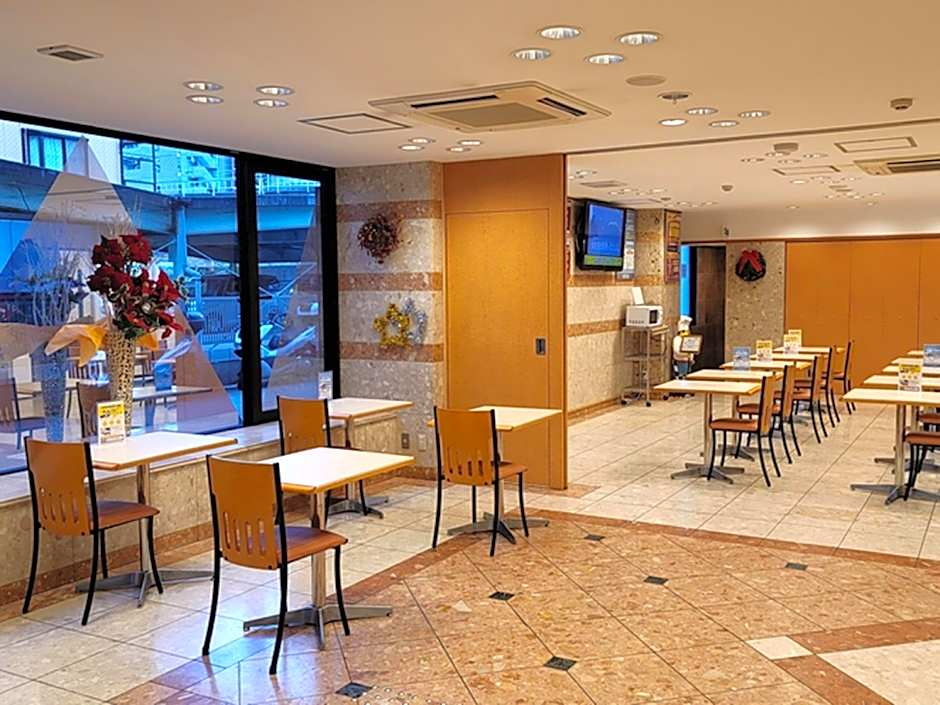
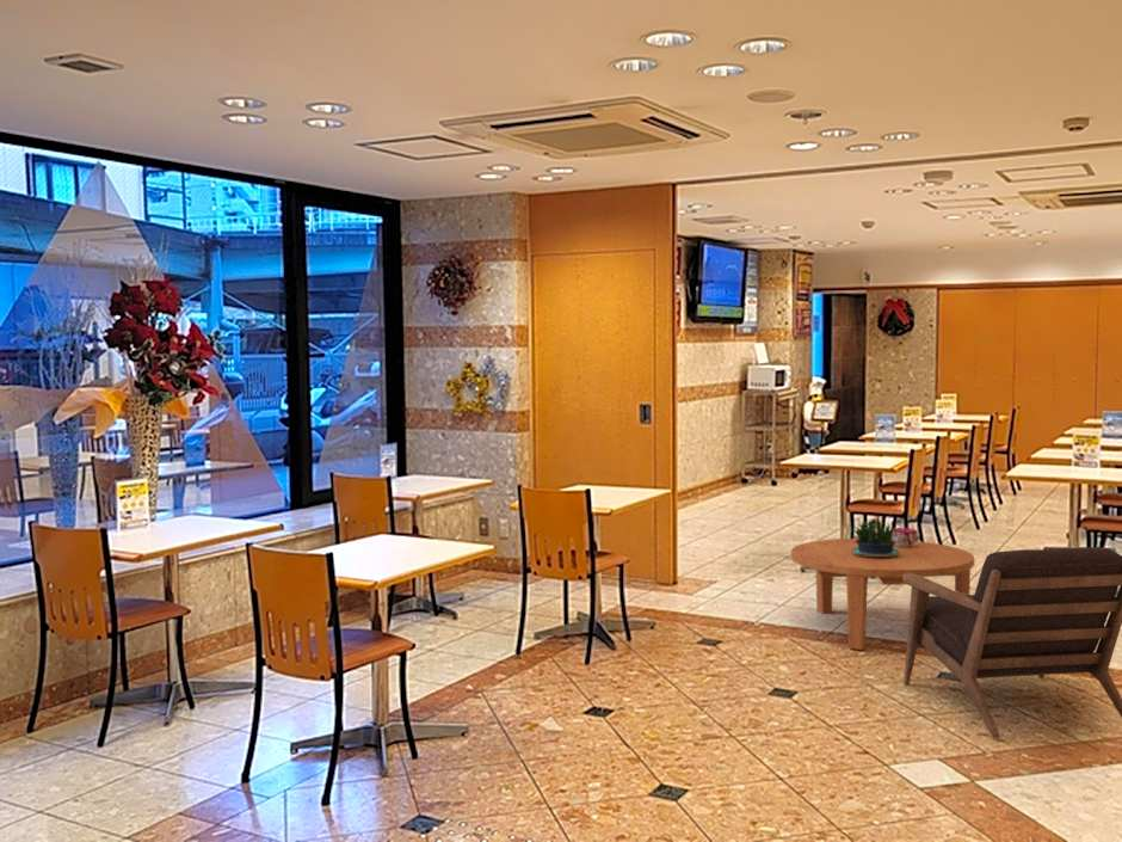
+ decorative bowl (904, 537)
+ armchair (1011, 620)
+ potted plant (871, 535)
+ coffee table (884, 584)
